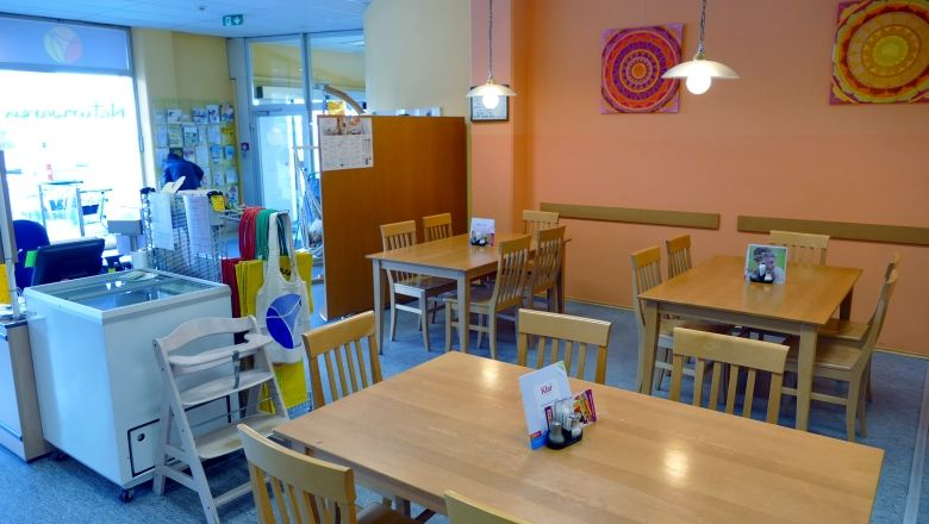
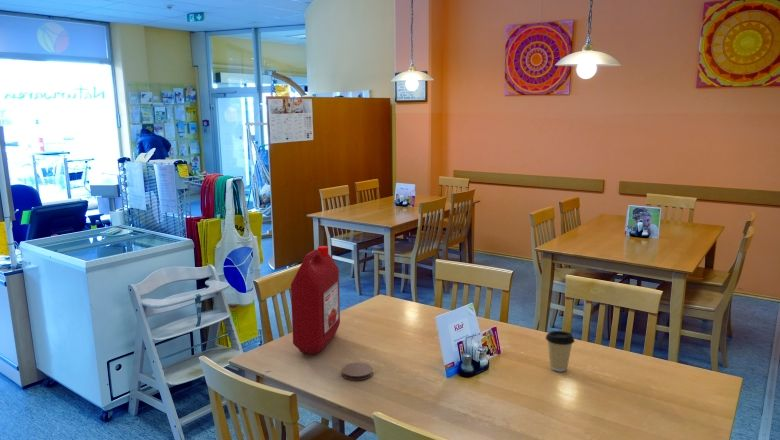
+ coffee cup (559, 350)
+ ketchup jug (317, 297)
+ coaster (357, 371)
